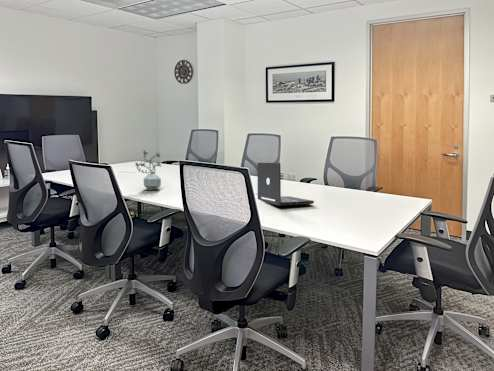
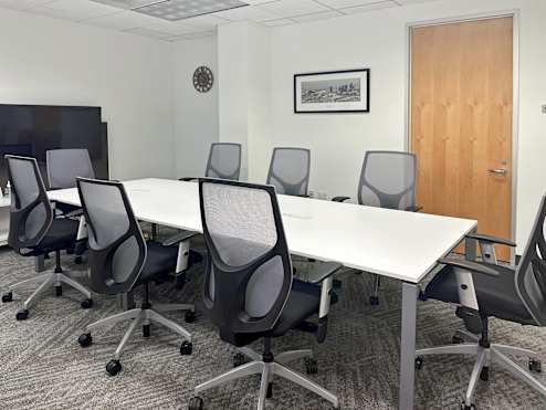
- potted plant (149, 169)
- laptop (280, 182)
